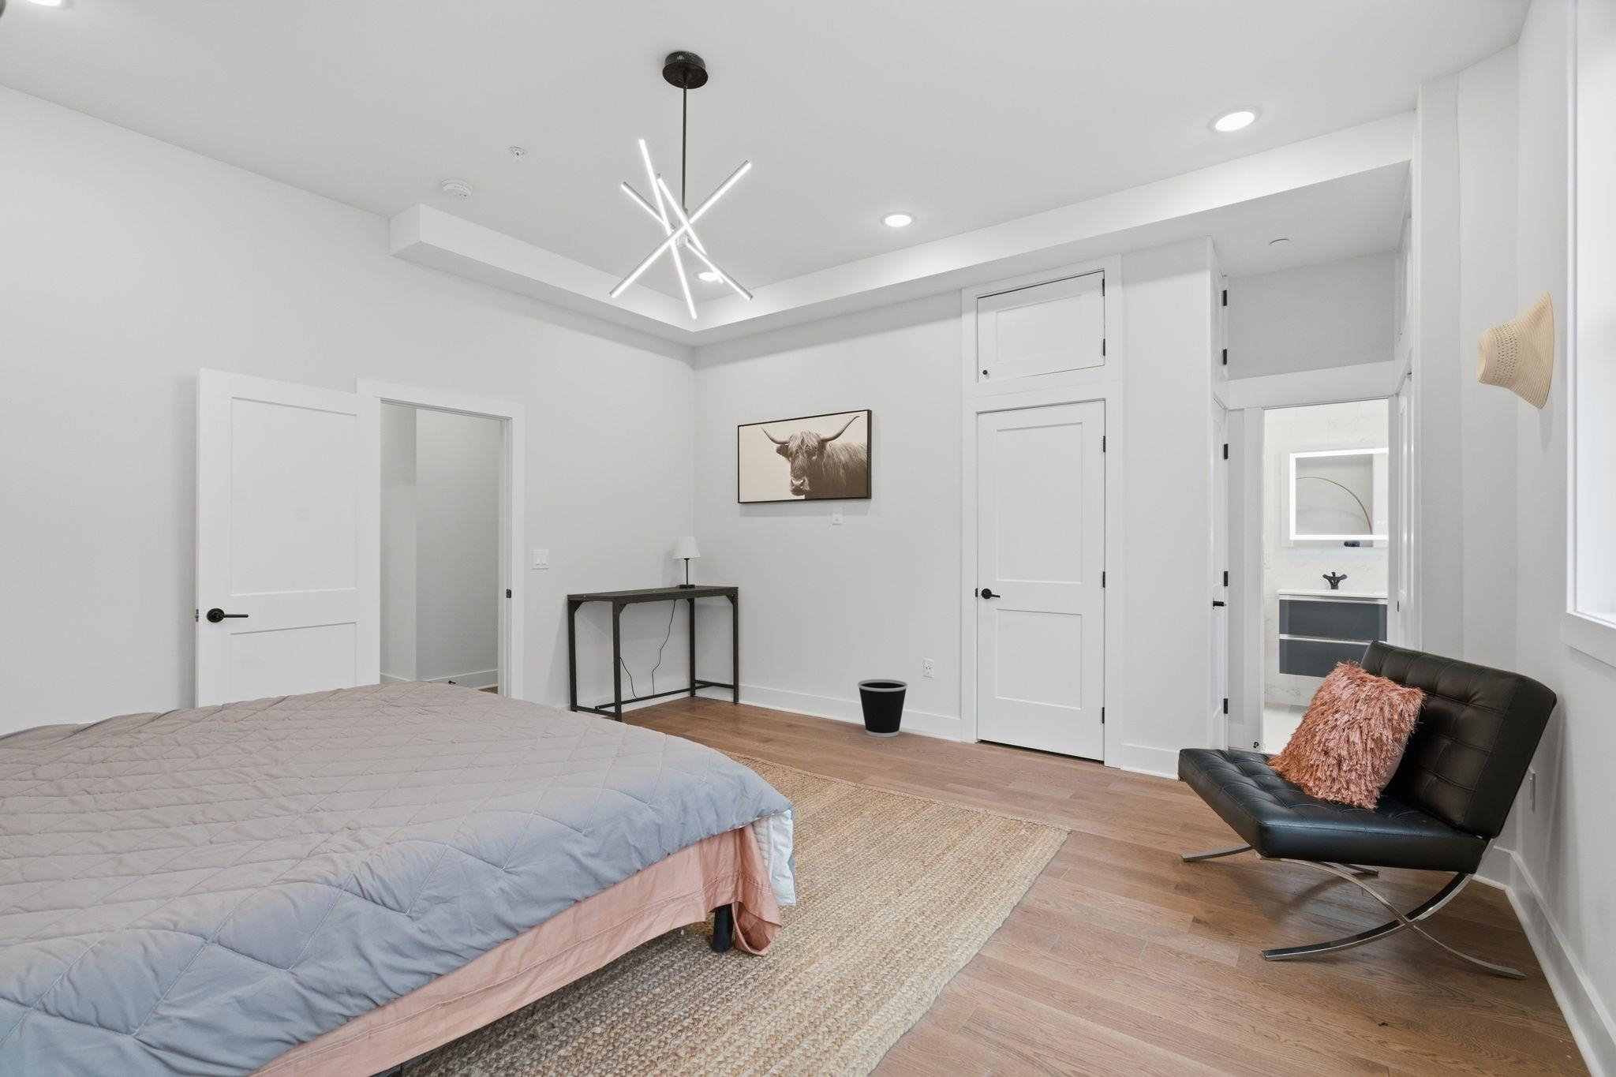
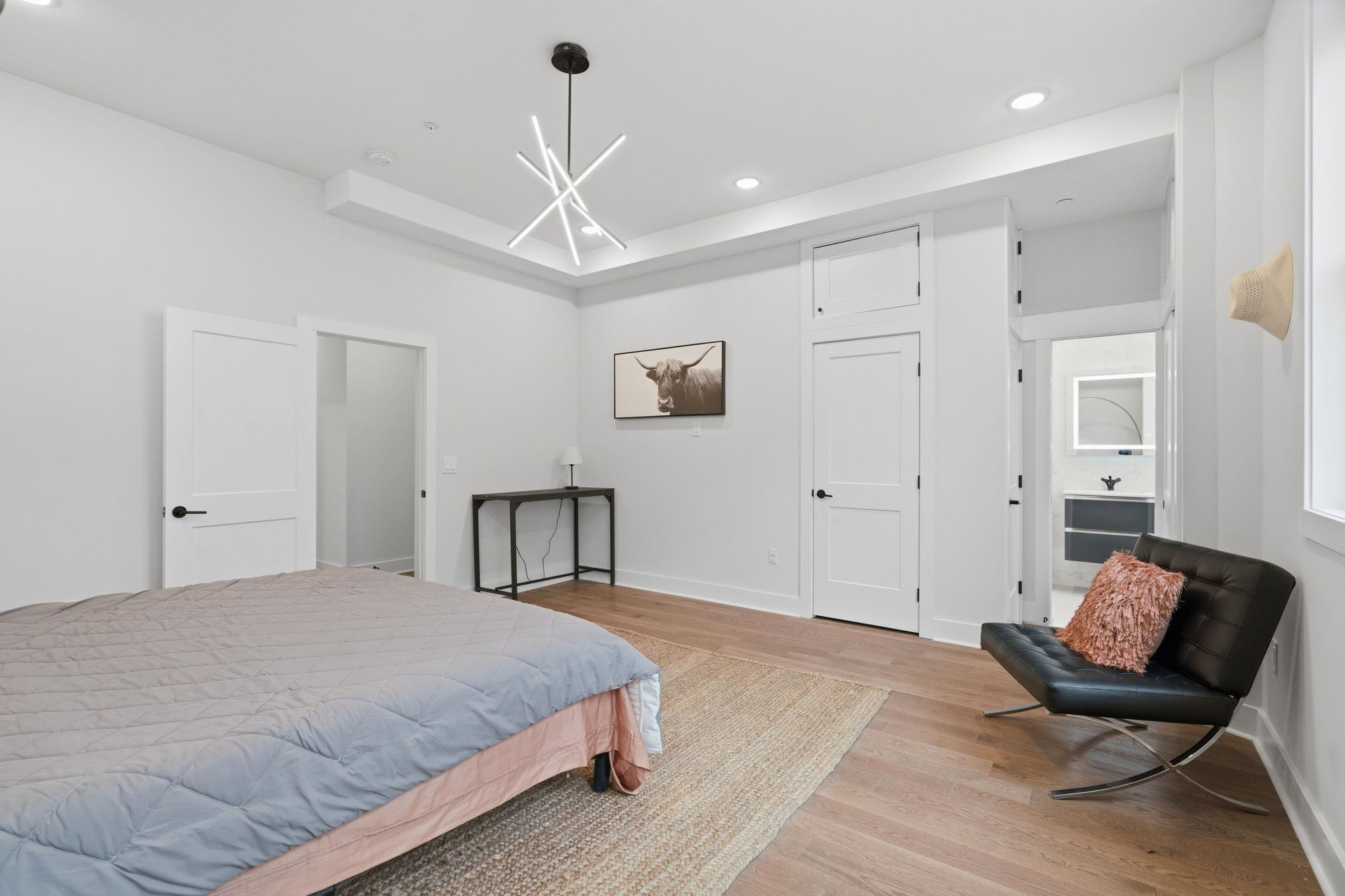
- wastebasket (882, 708)
